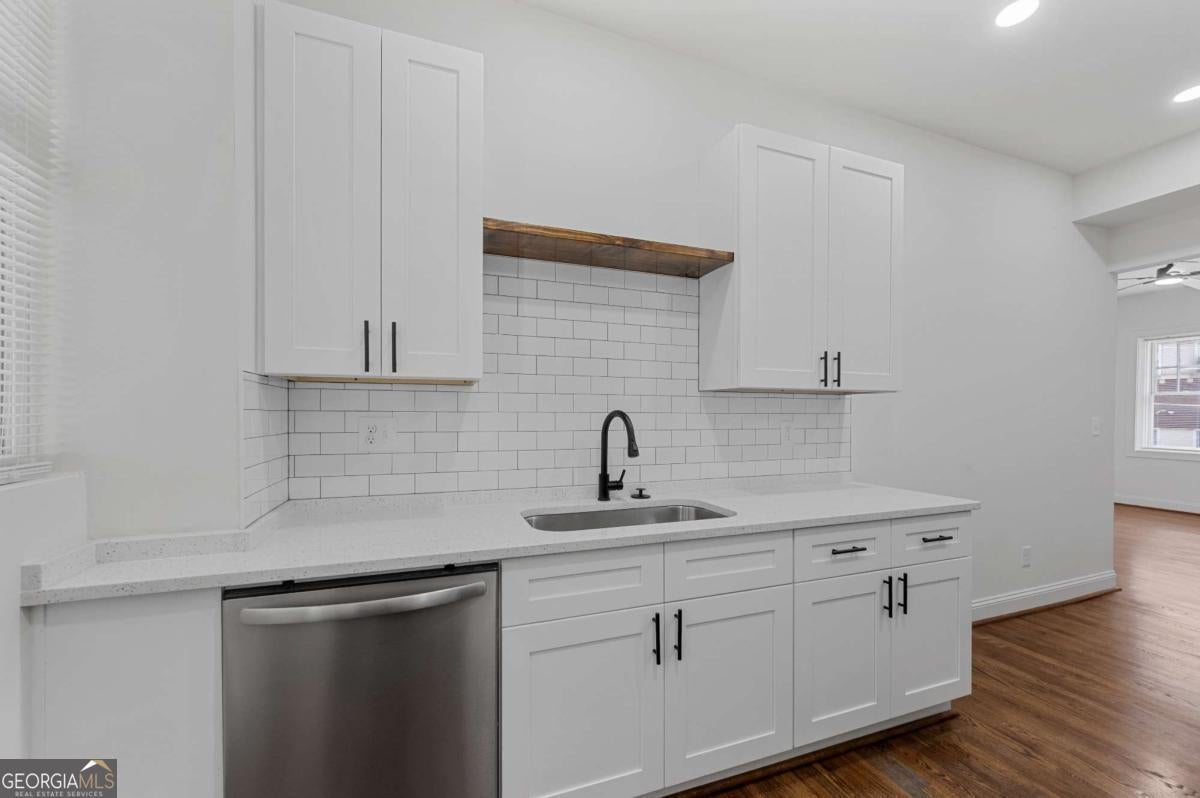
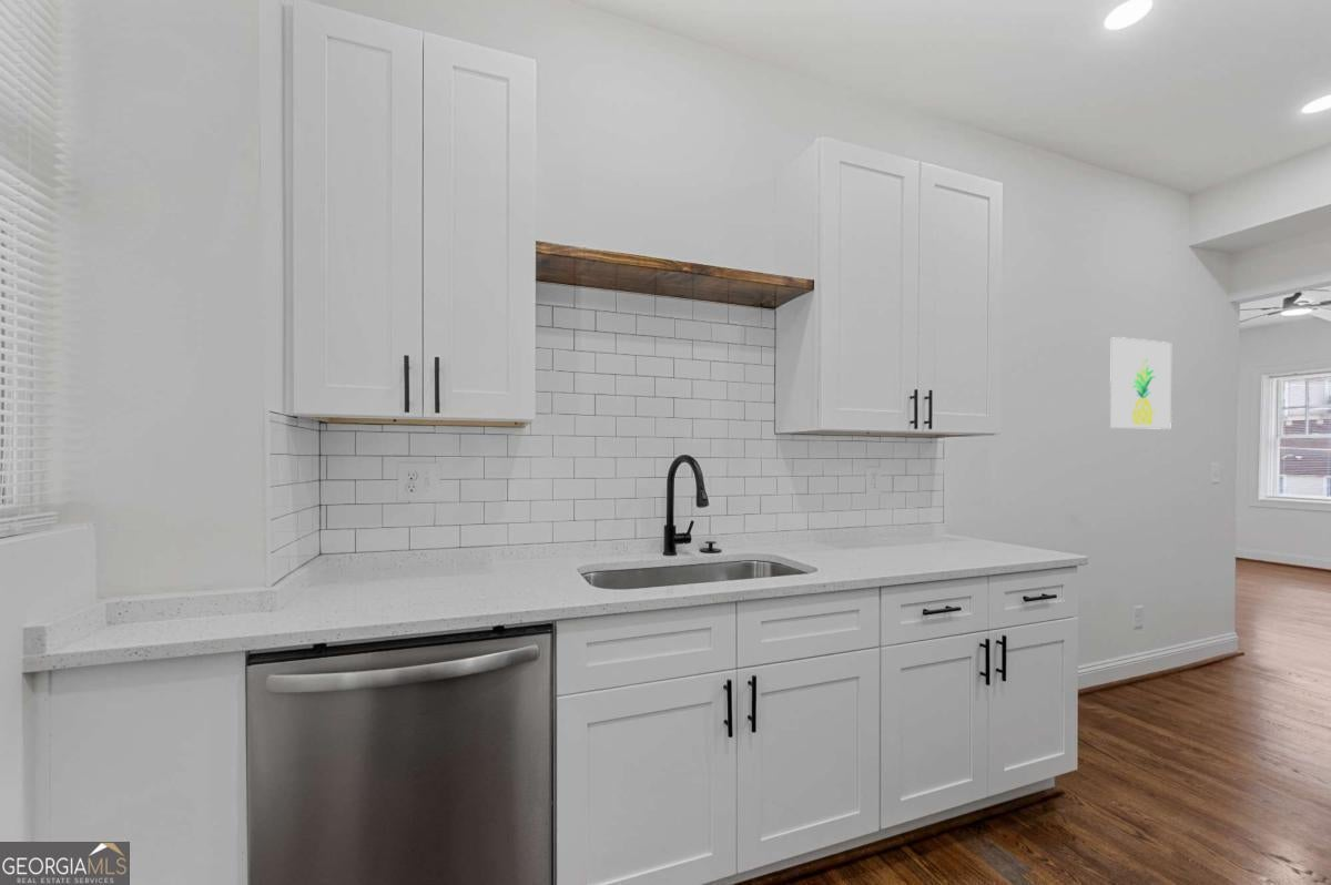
+ wall art (1141, 384)
